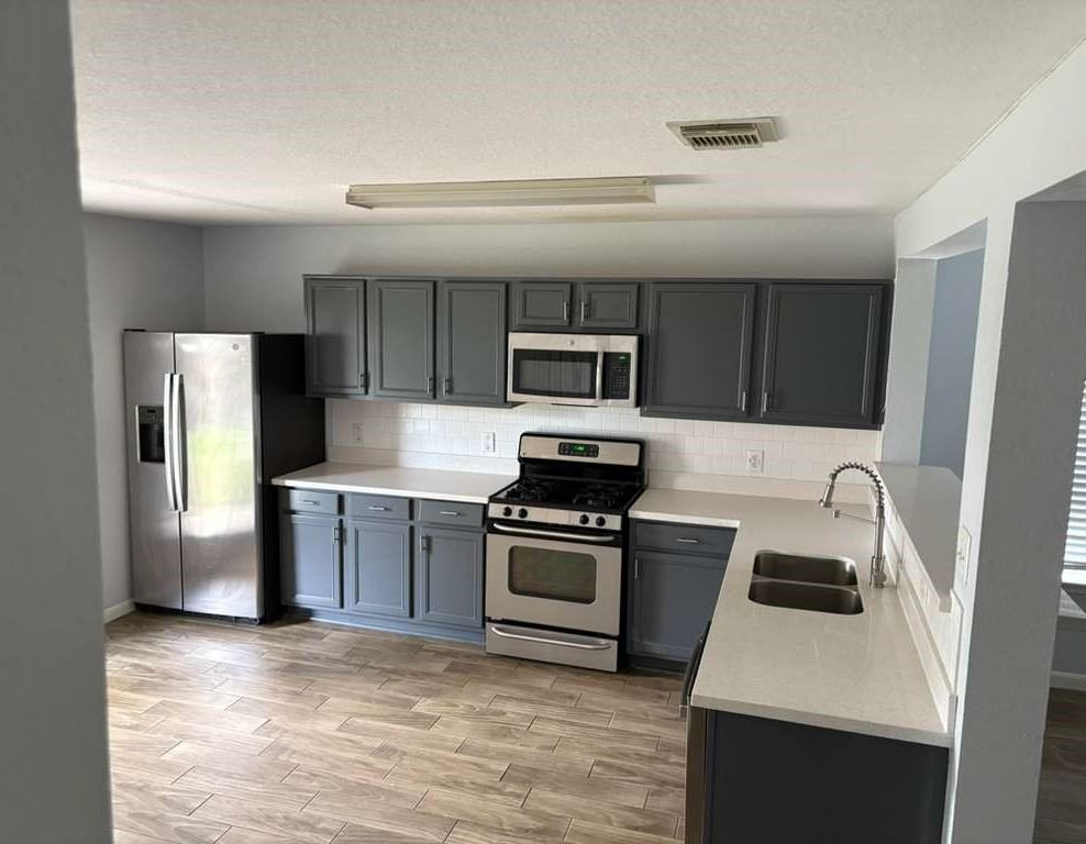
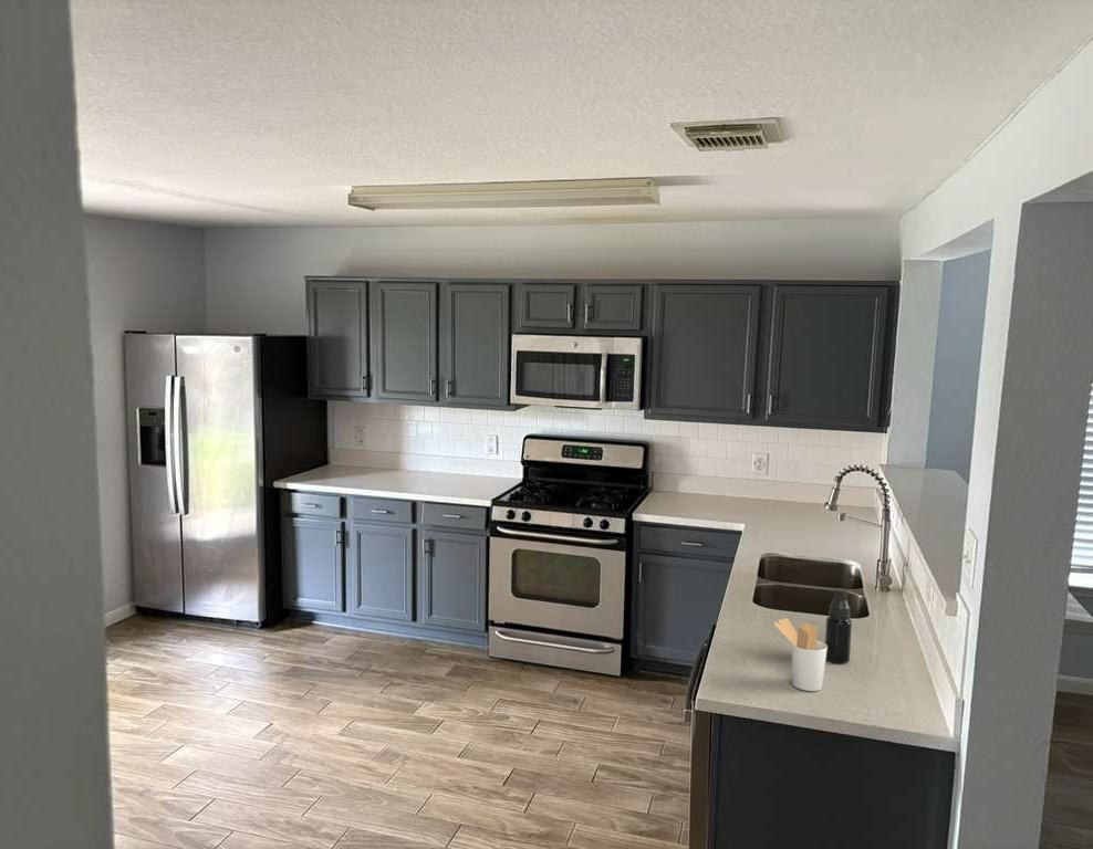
+ spray bottle (839, 625)
+ utensil holder (799, 652)
